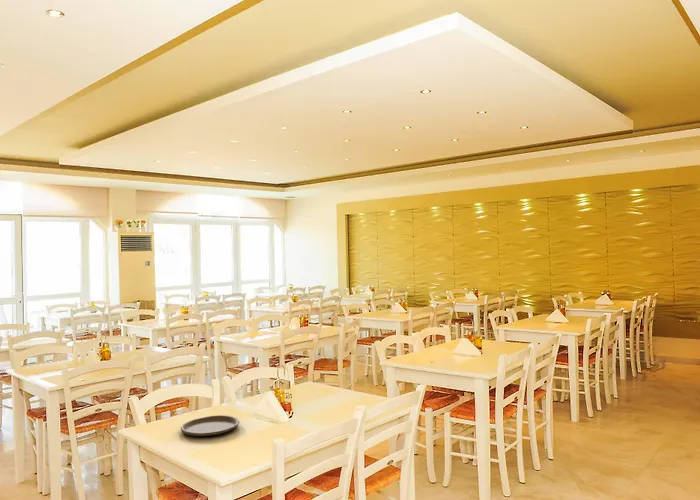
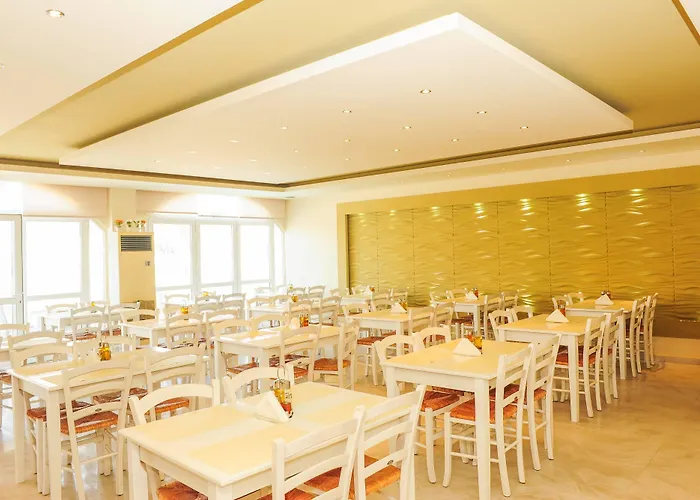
- plate (210, 426)
